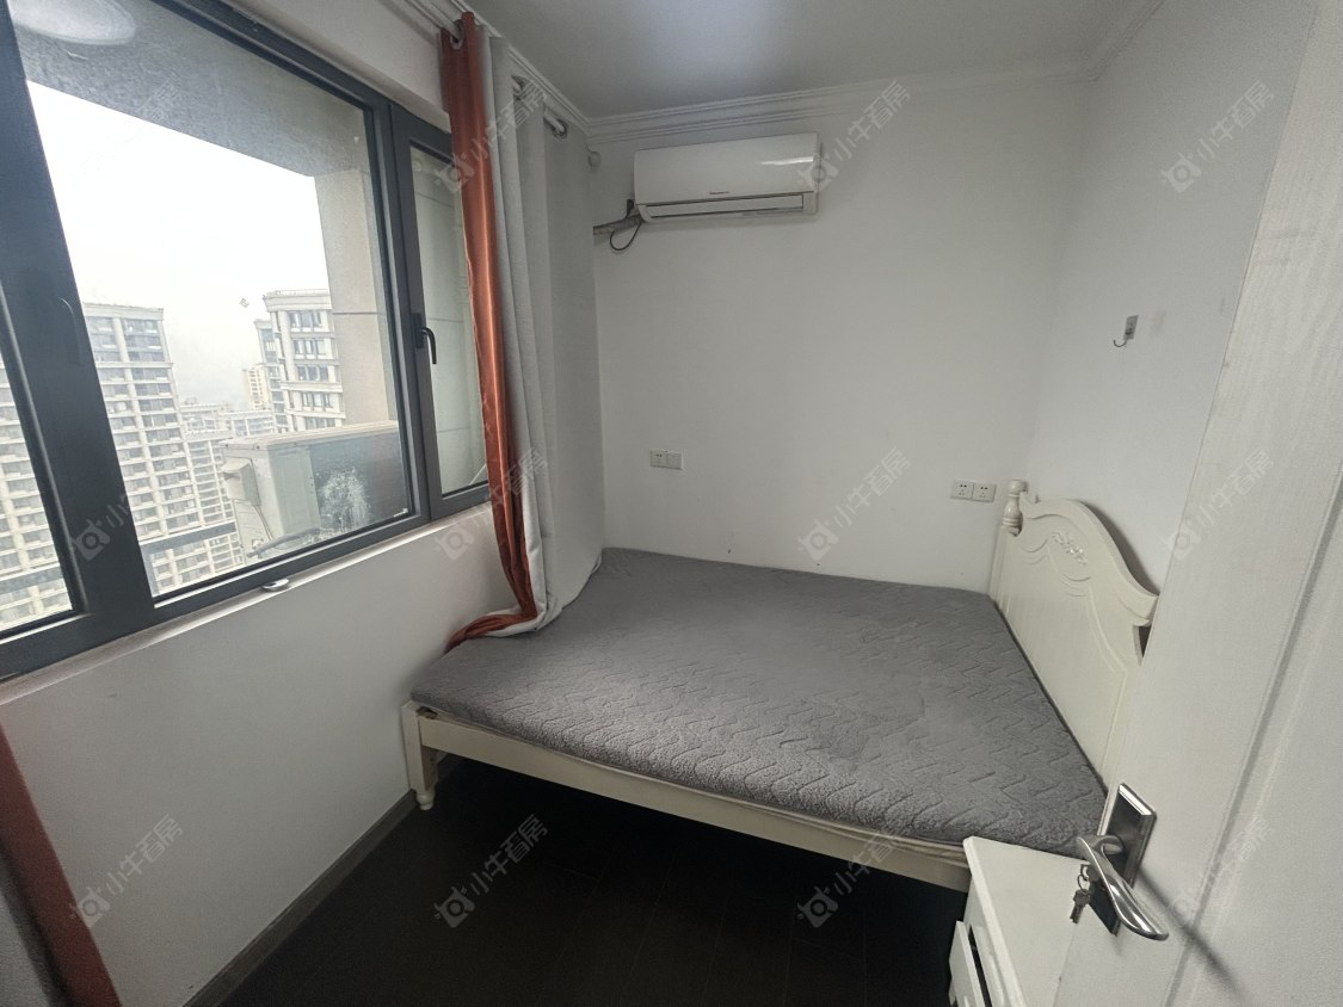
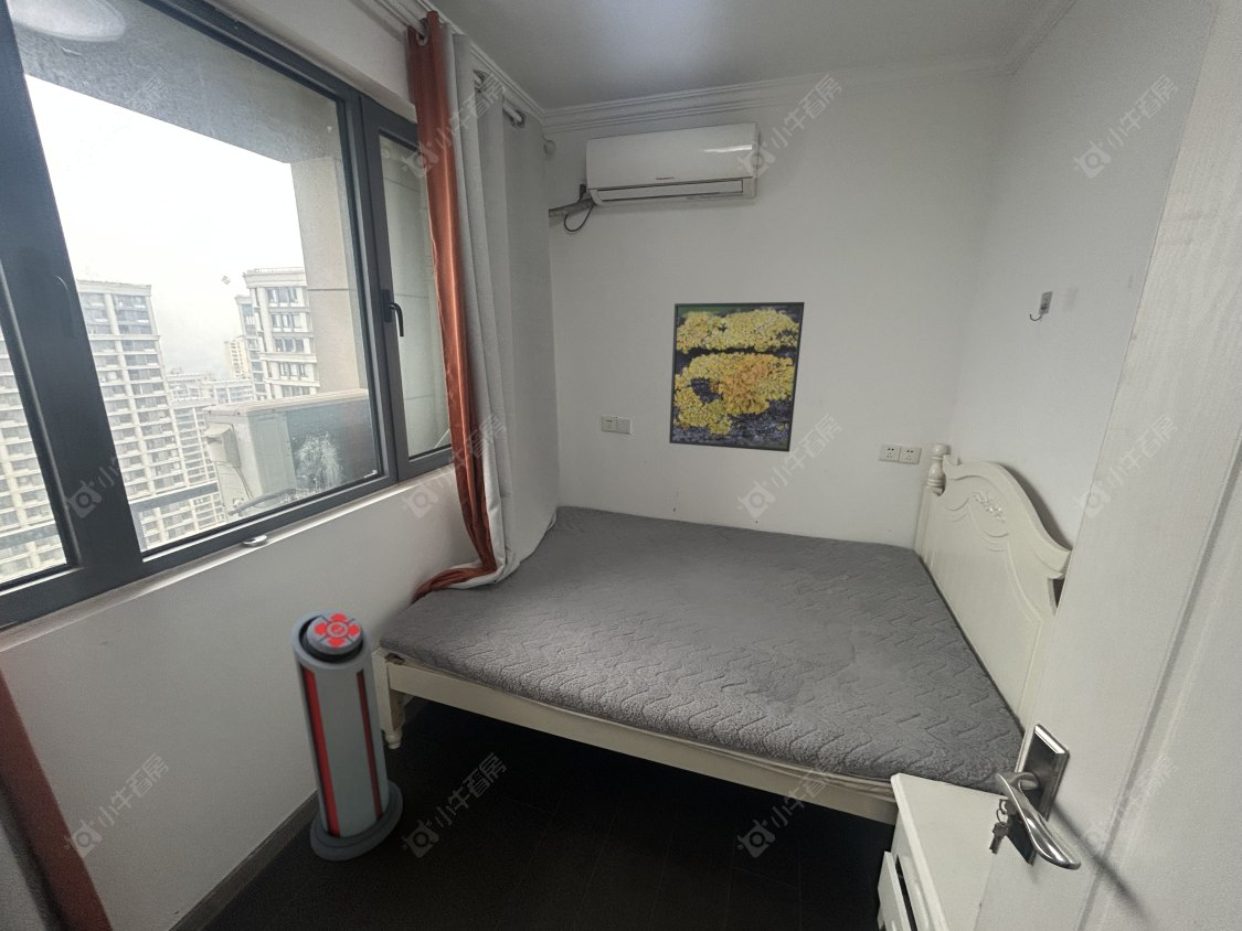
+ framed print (732, 377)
+ air purifier (344, 724)
